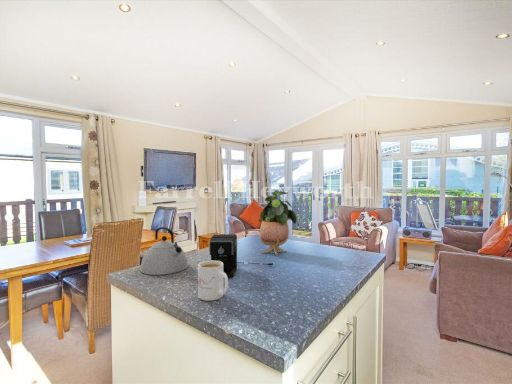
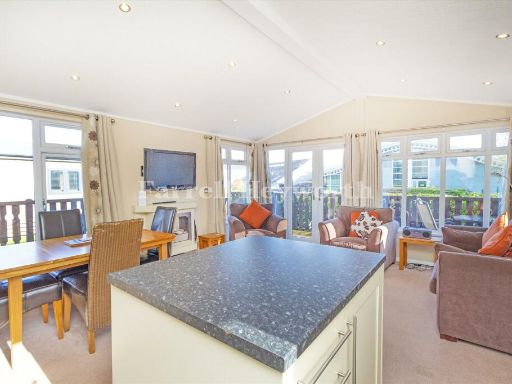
- coffee maker (236, 254)
- potted plant (277, 220)
- kettle (165, 247)
- mug (214, 281)
